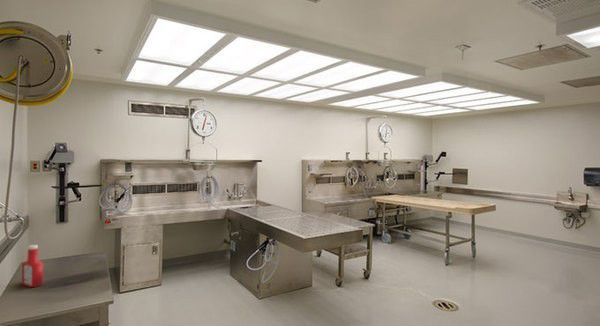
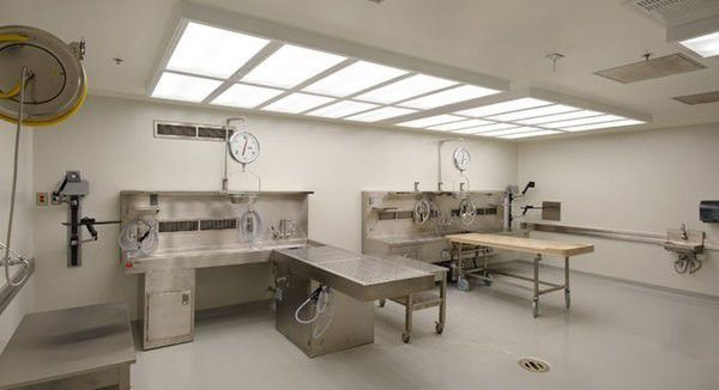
- soap bottle (32, 264)
